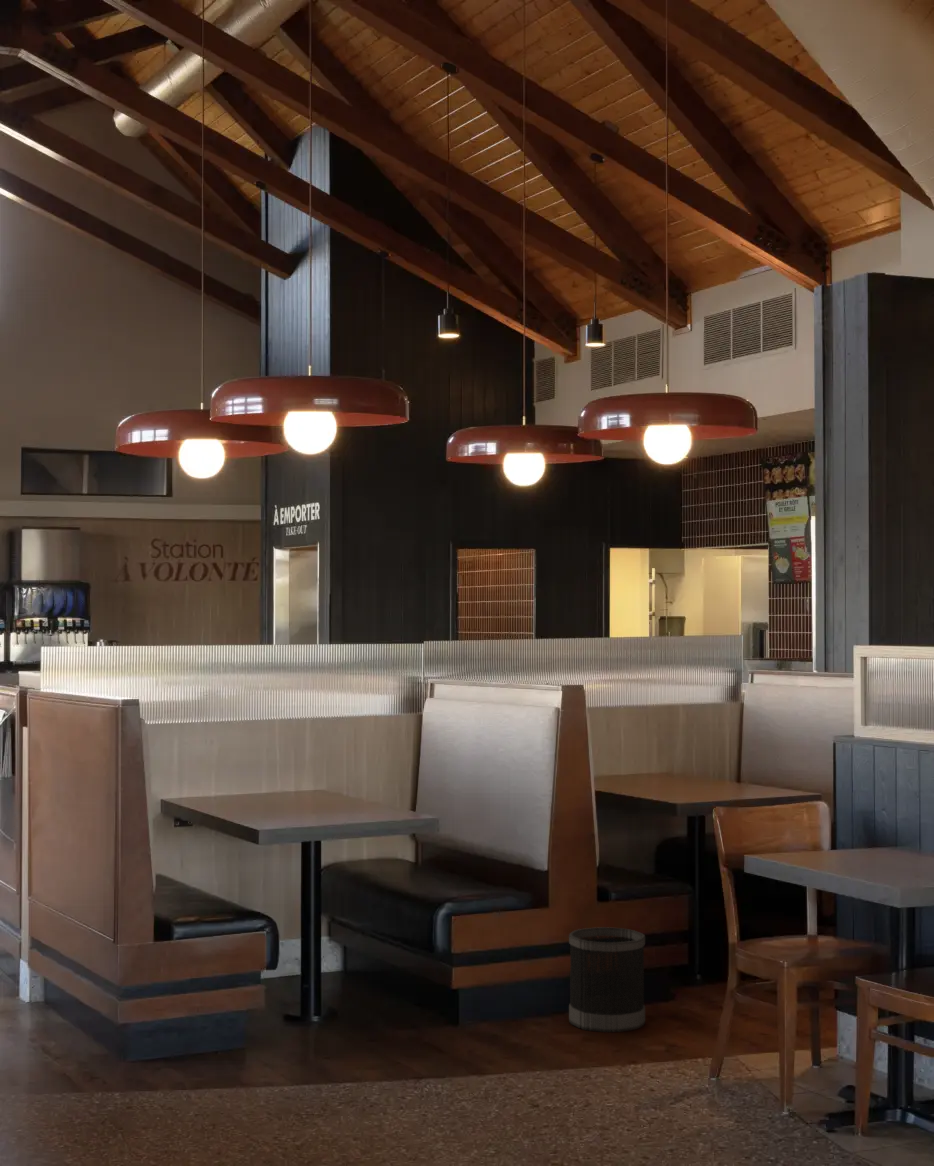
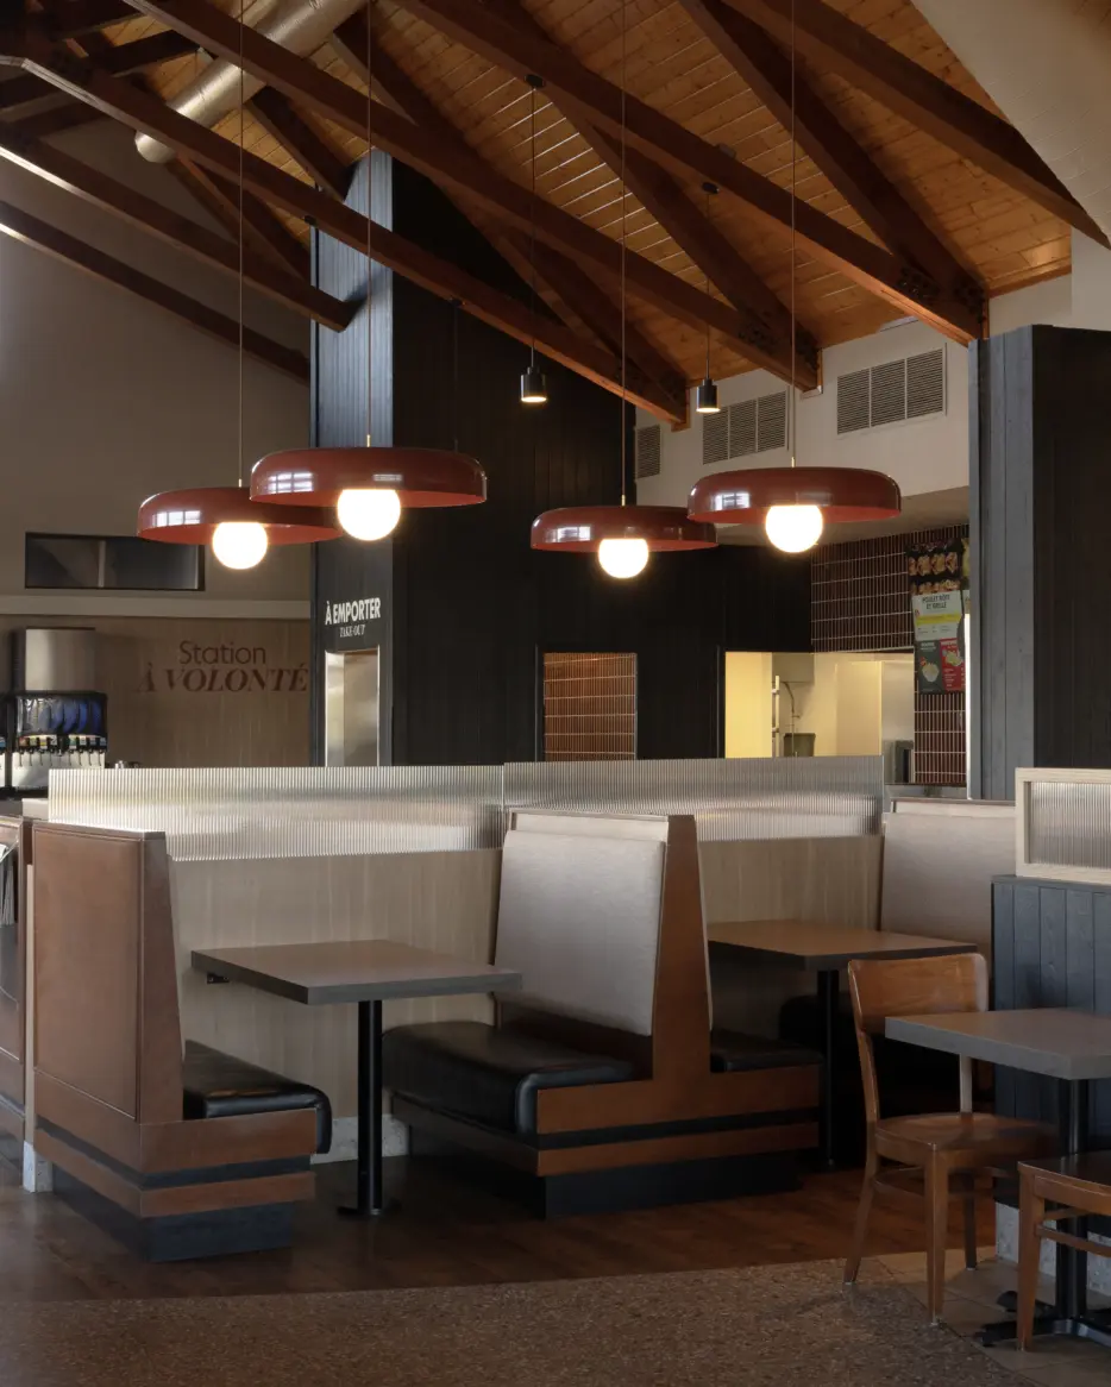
- wastebasket (607, 978)
